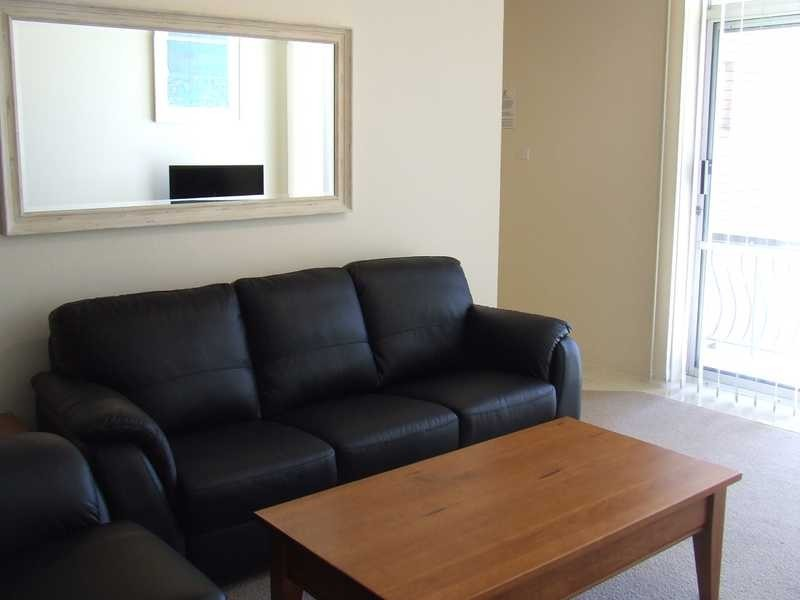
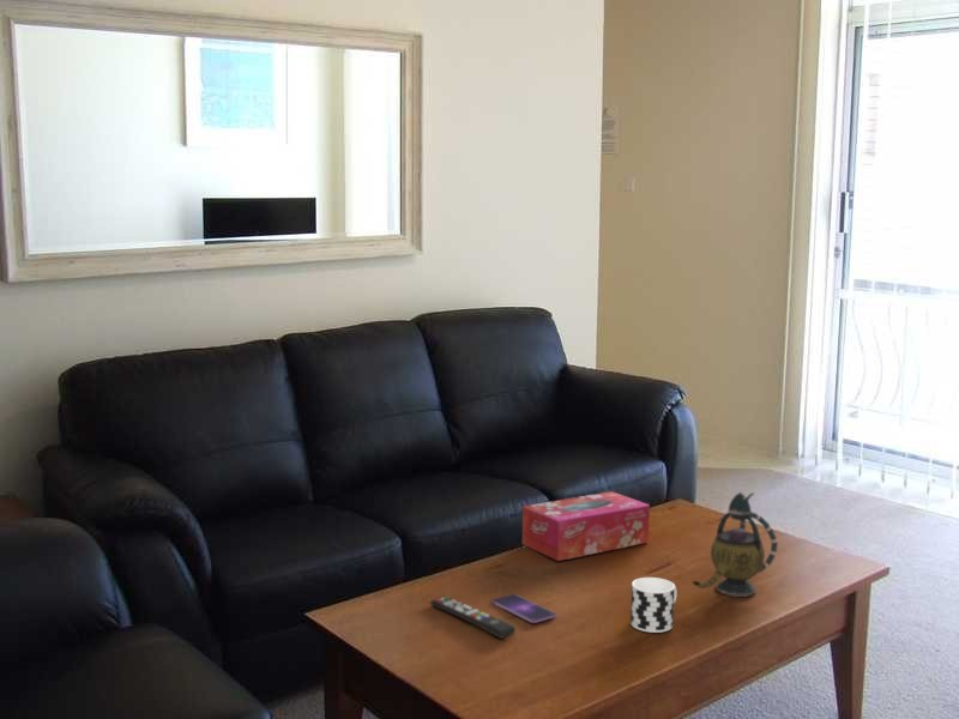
+ cup (657, 603)
+ smartphone (523, 608)
+ remote control (471, 615)
+ tissue box (585, 524)
+ teapot (729, 544)
